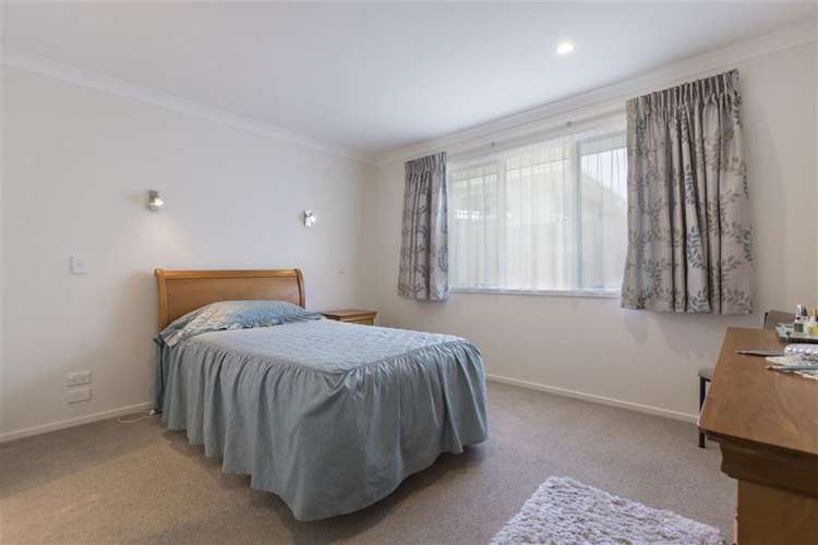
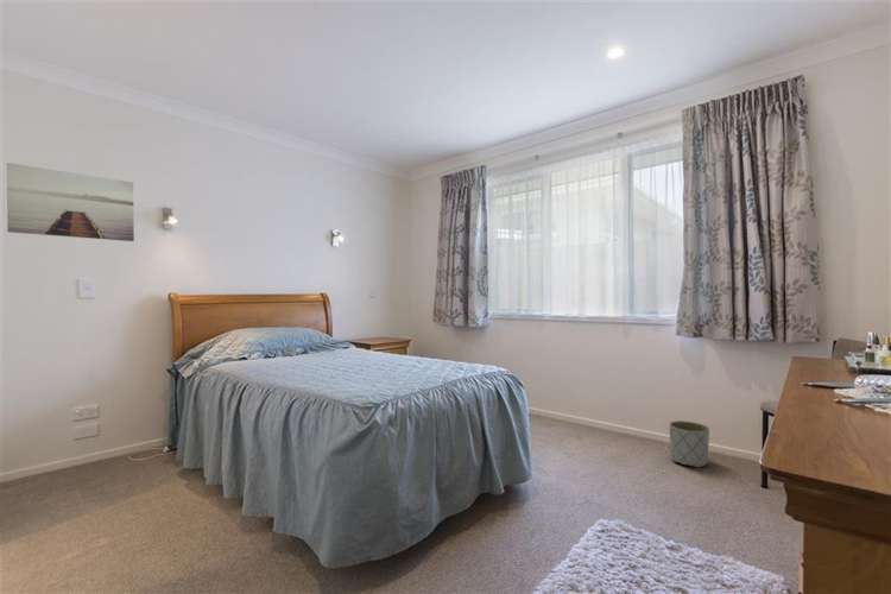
+ planter (688, 443)
+ wall art (75, 204)
